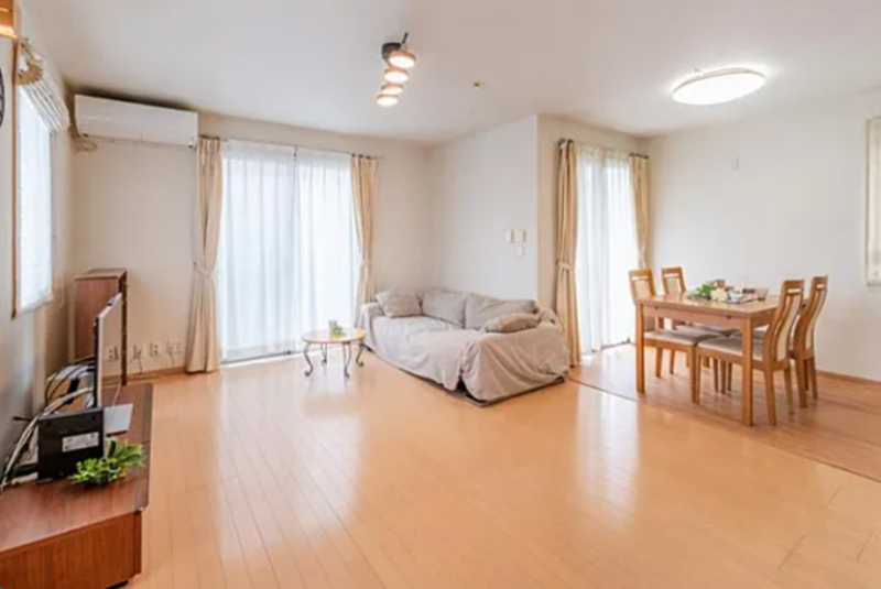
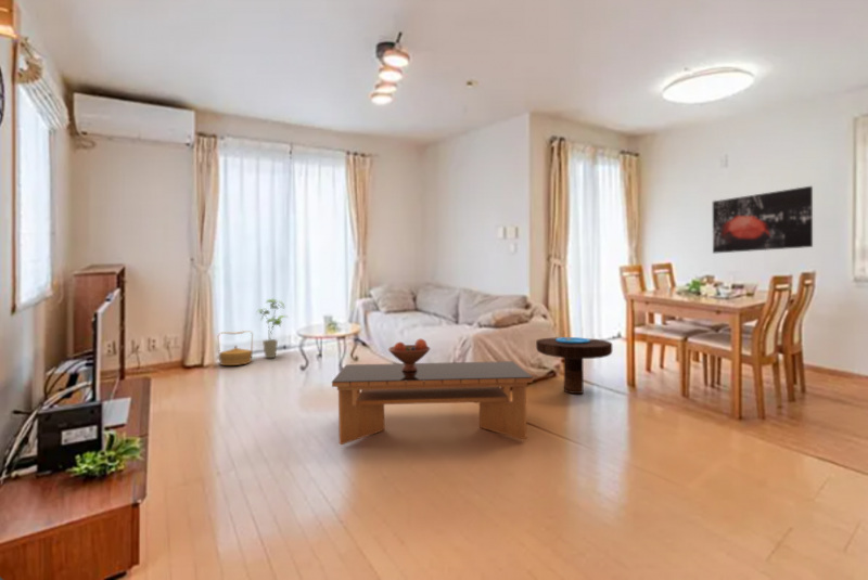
+ fruit bowl (409, 355)
+ coffee table (432, 399)
+ wall art (758, 222)
+ house plant (272, 327)
+ basket (235, 347)
+ side table (573, 365)
